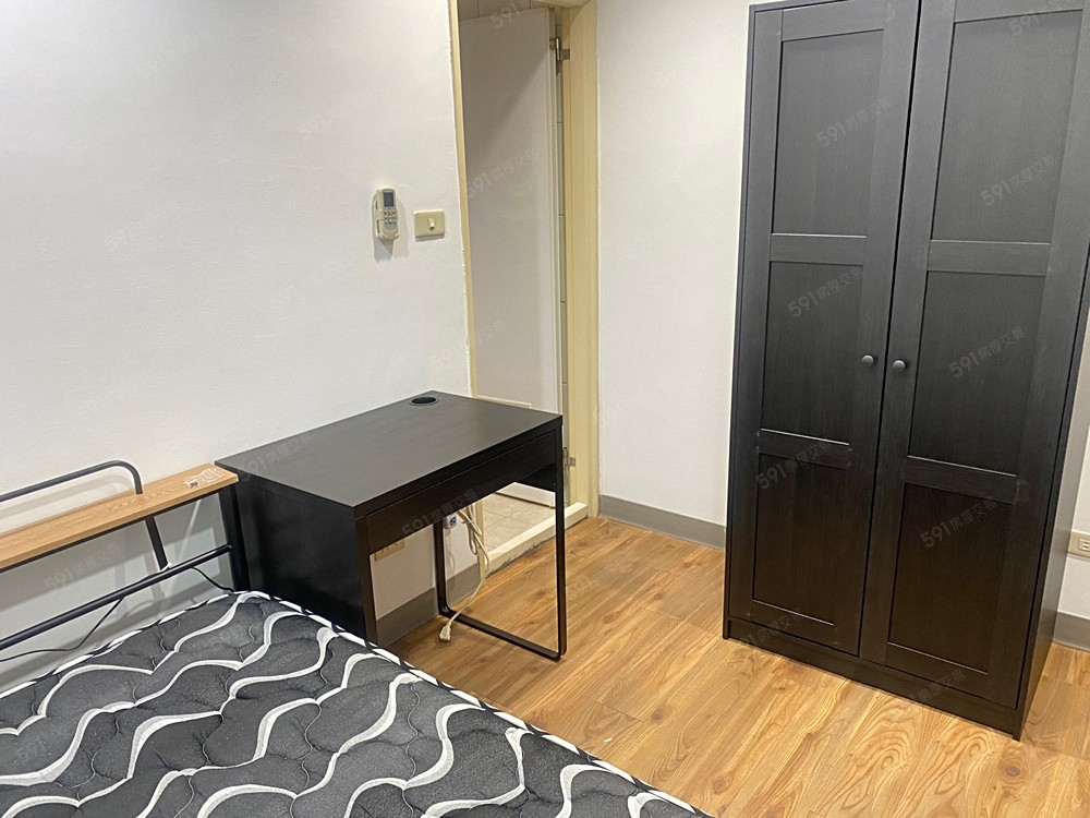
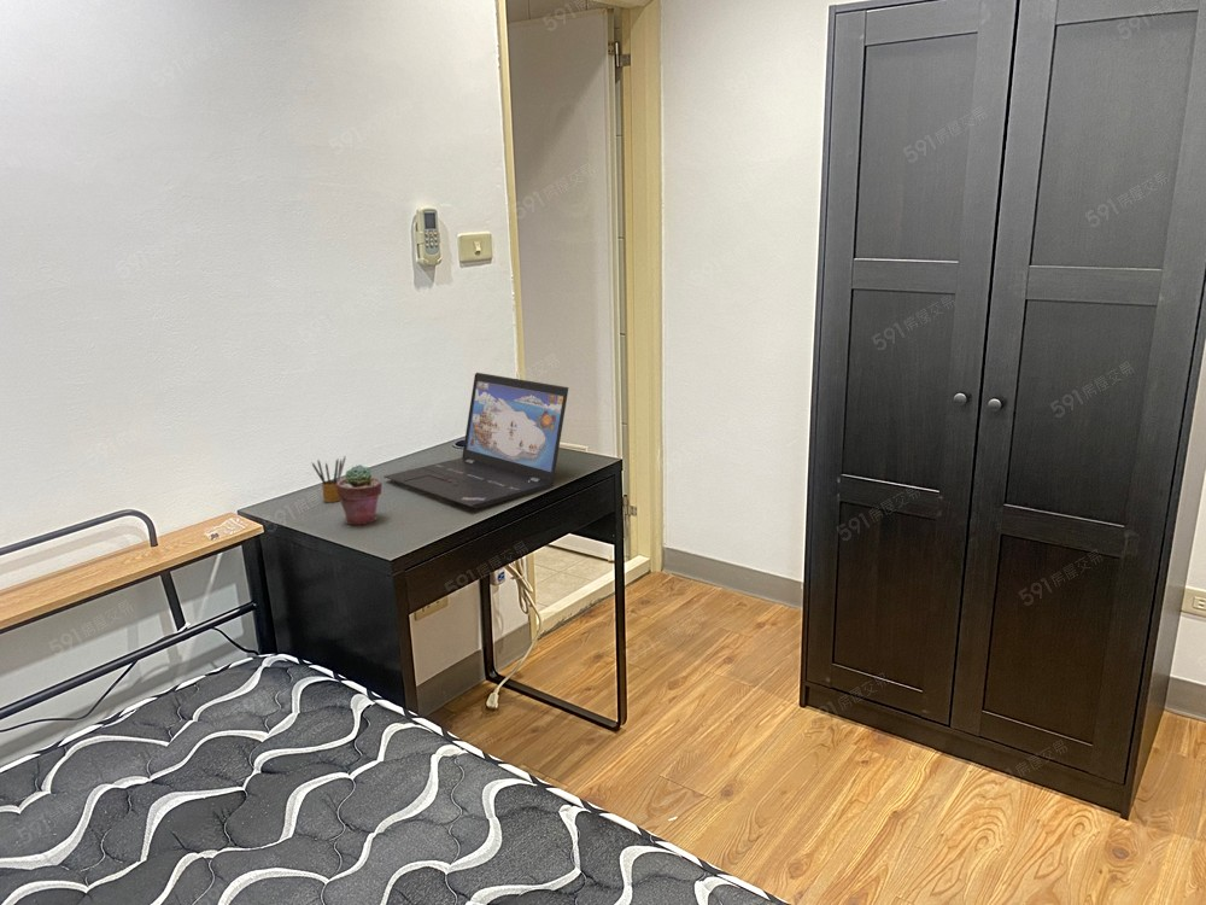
+ laptop (474, 434)
+ potted succulent (359, 492)
+ pencil box (329, 478)
